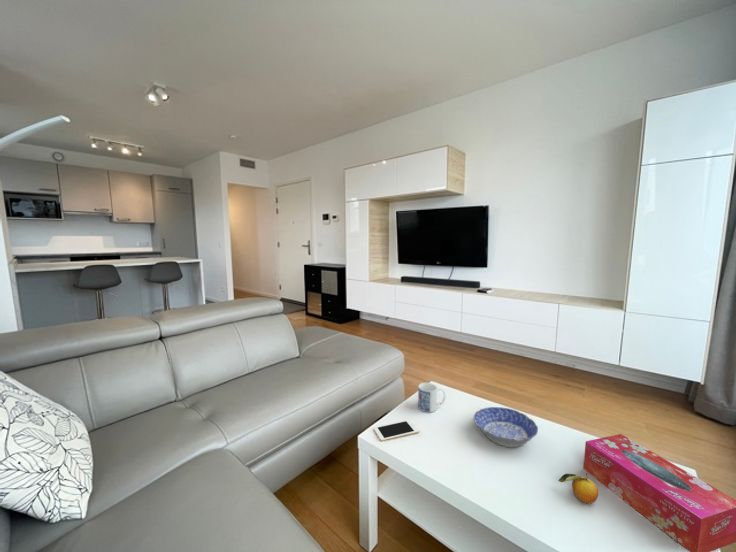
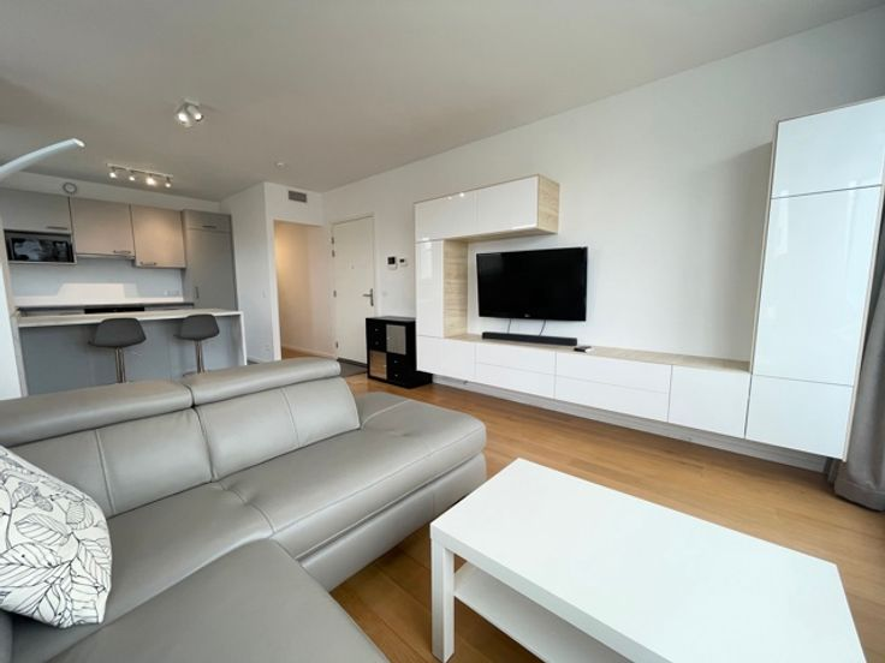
- mug (431, 396)
- tissue box (652, 484)
- bowl (503, 428)
- cell phone (396, 429)
- fruit (577, 483)
